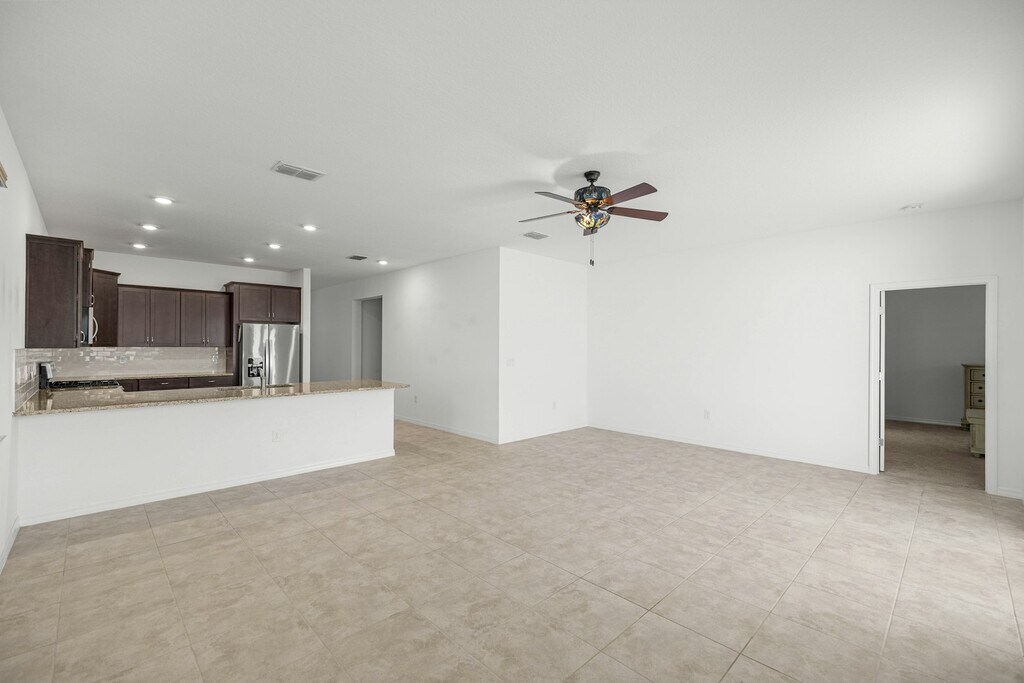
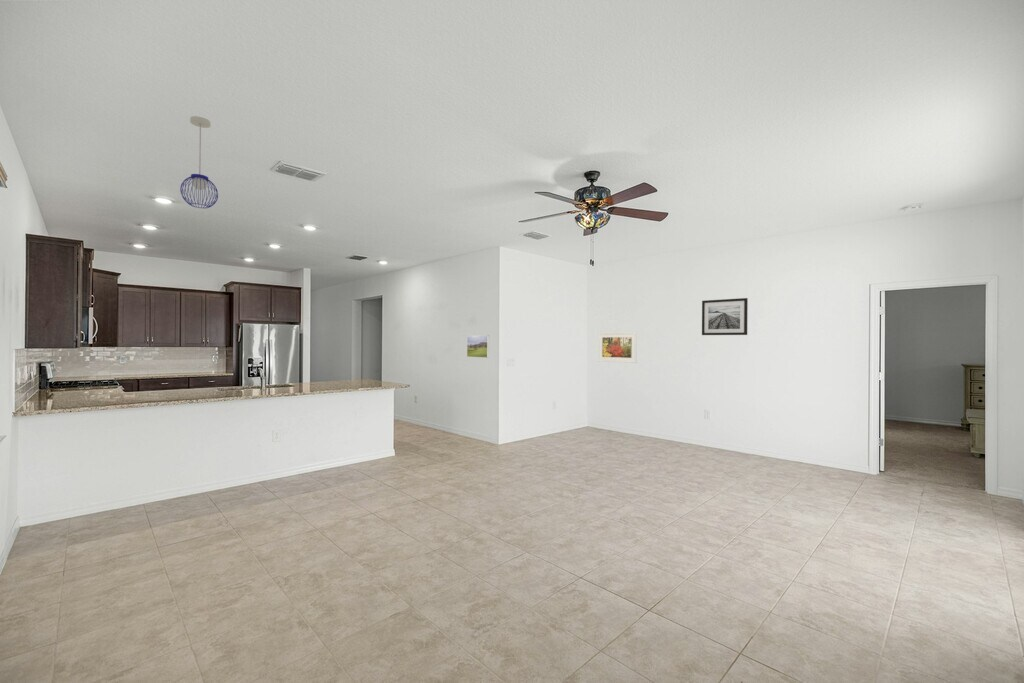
+ wall art (723, 317)
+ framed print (477, 346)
+ pendant light (199, 163)
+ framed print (616, 347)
